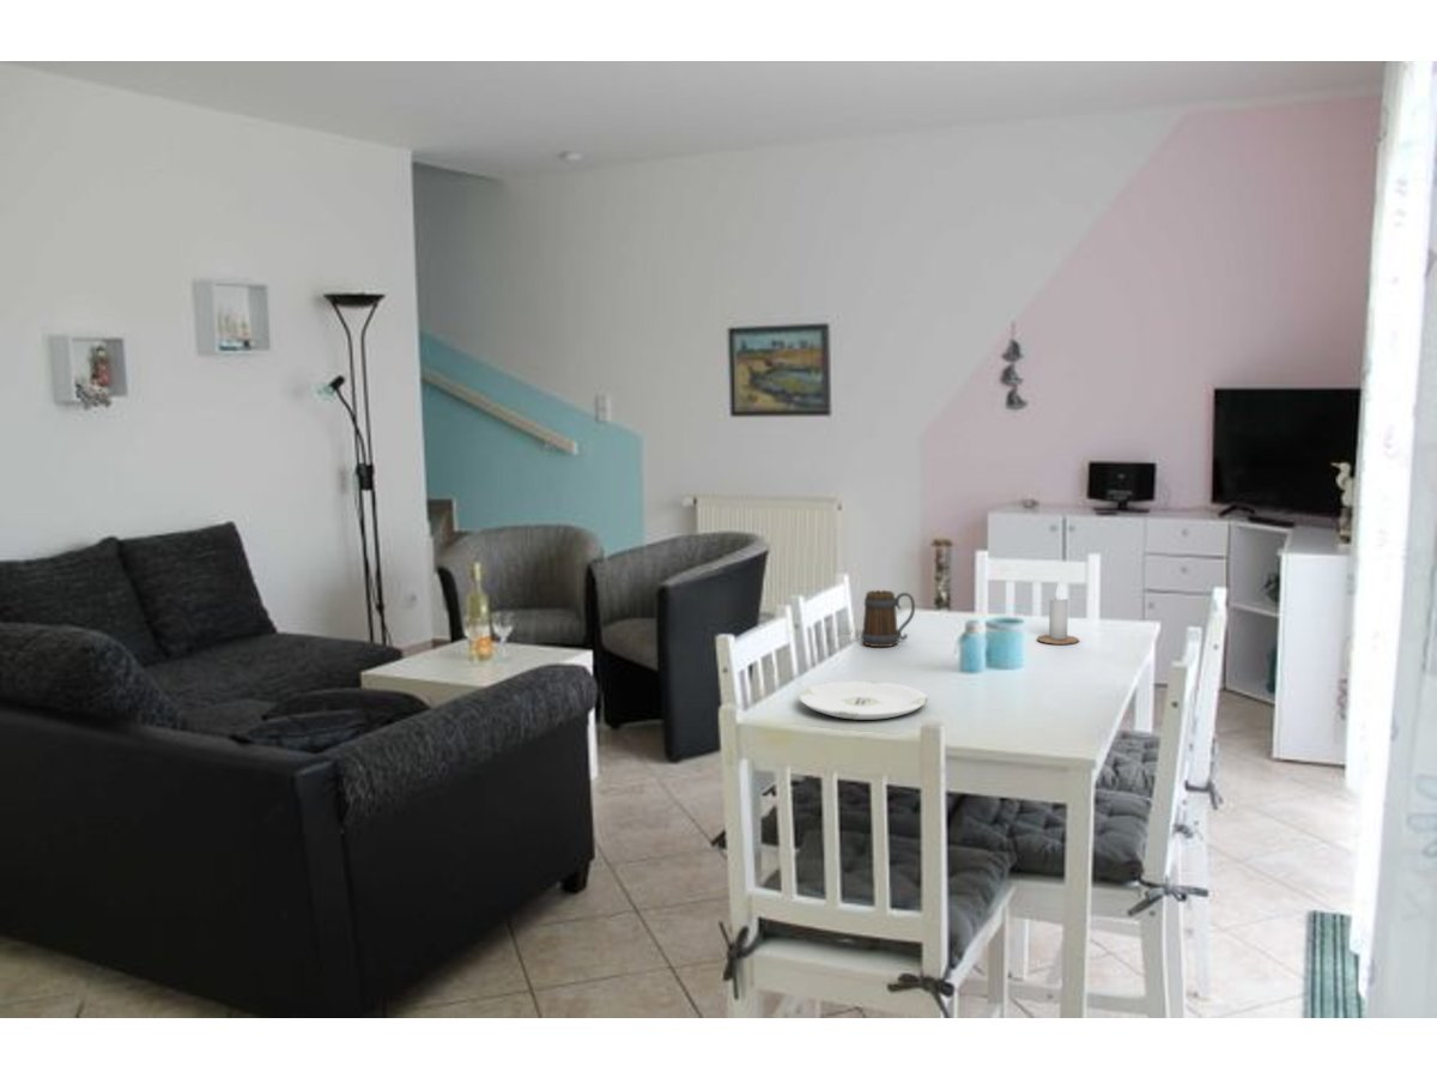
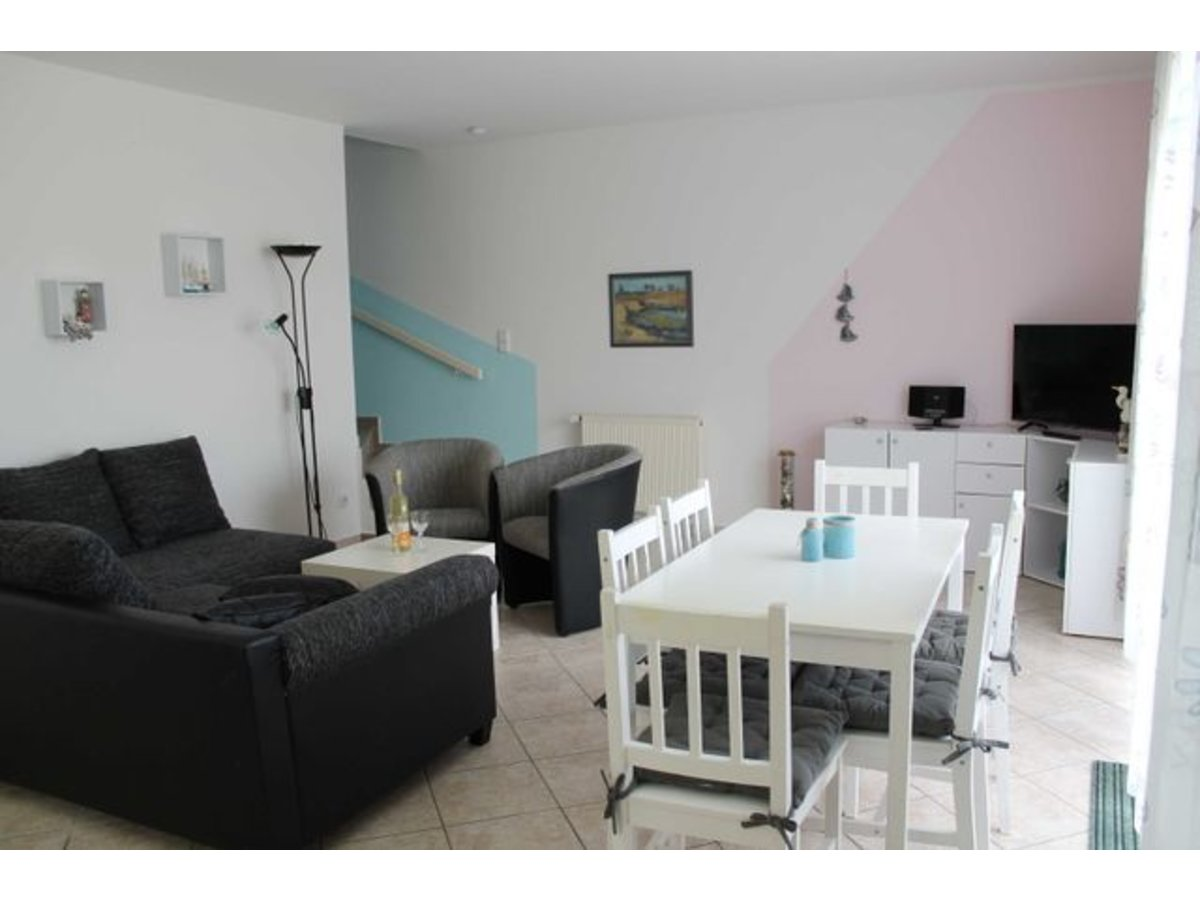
- candle (1059, 611)
- mug (887, 617)
- plate (862, 701)
